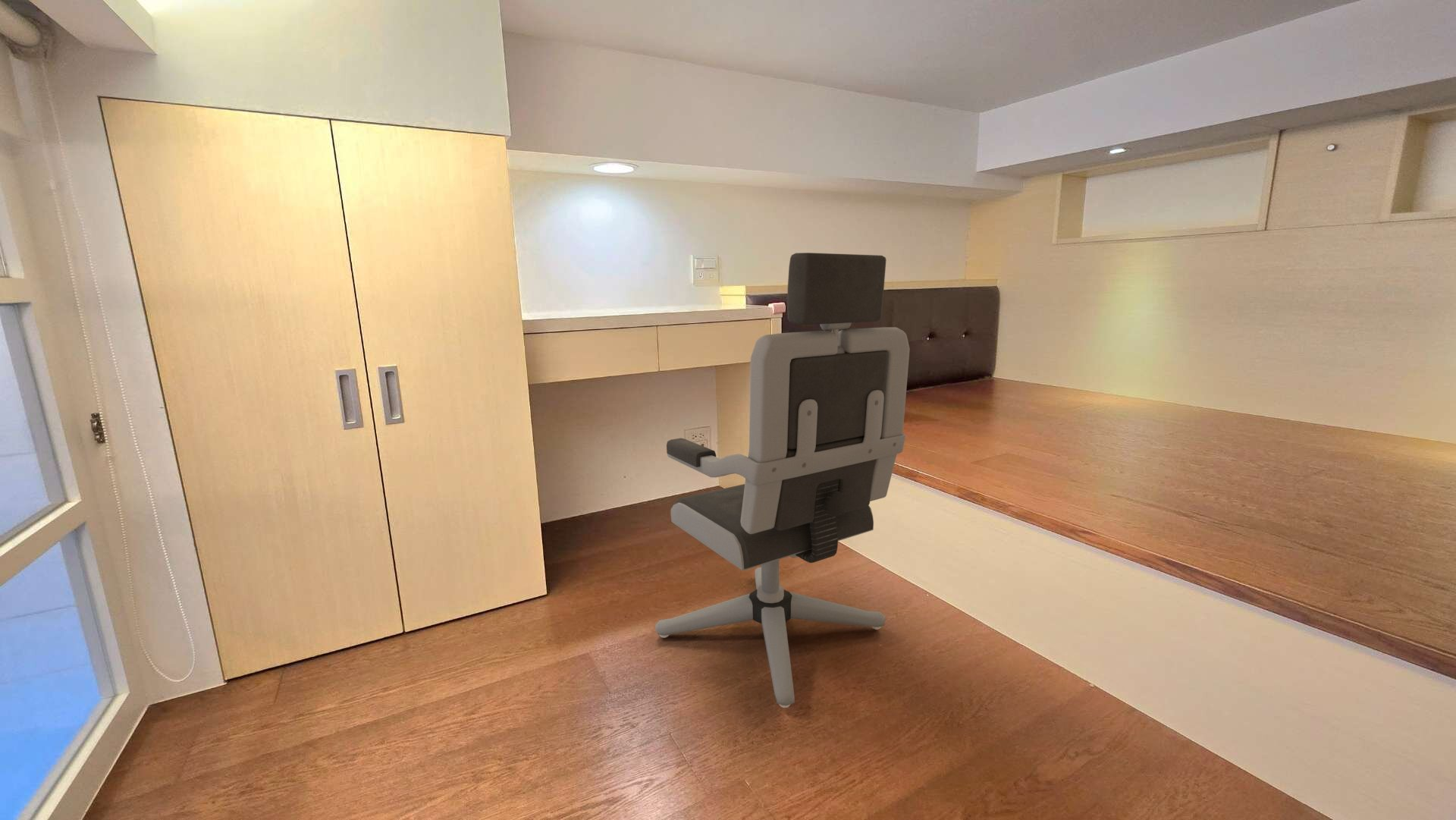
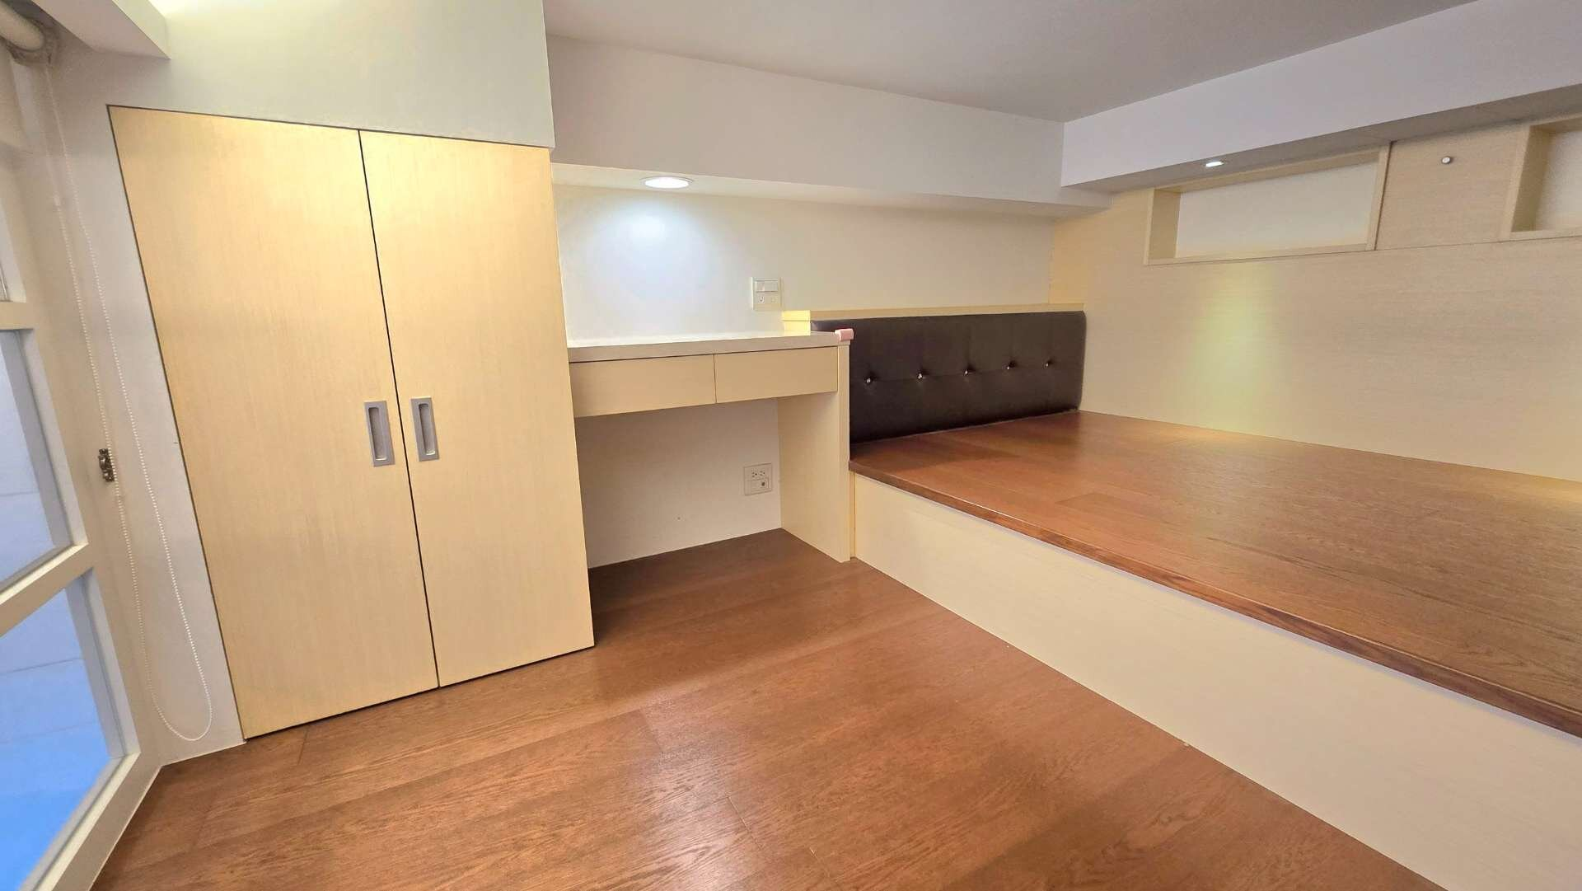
- office chair (770, 459)
